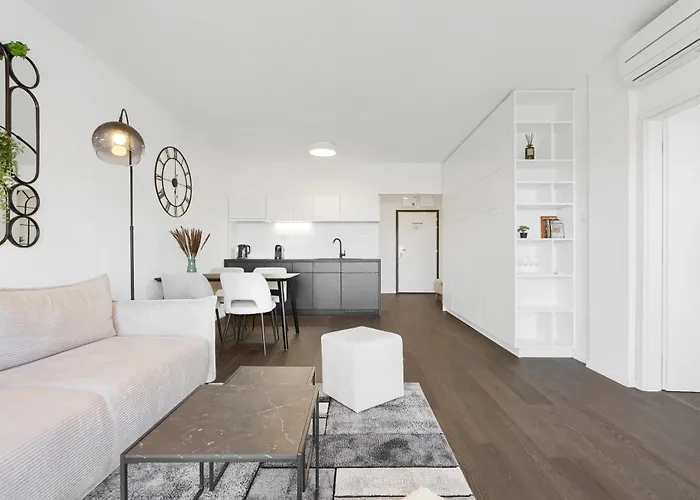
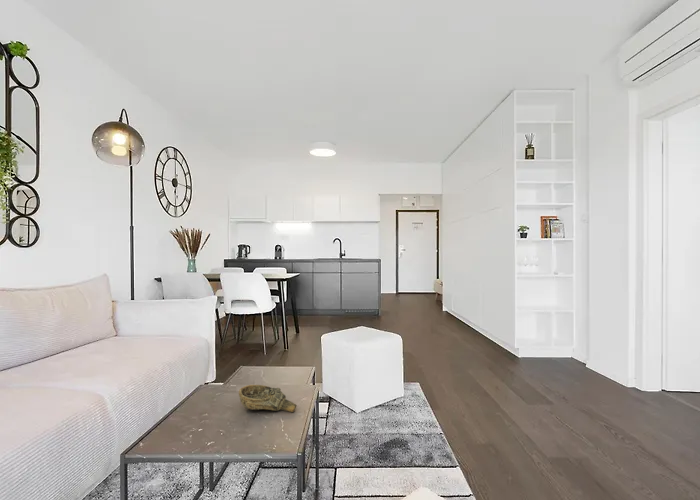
+ decorative bowl (268, 398)
